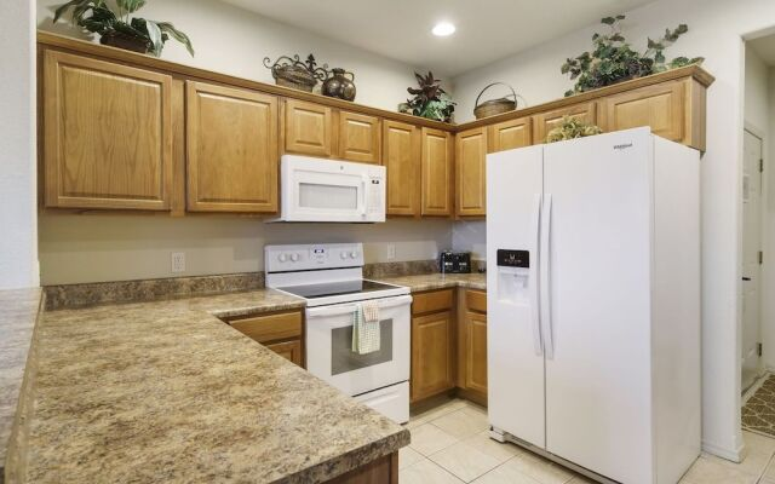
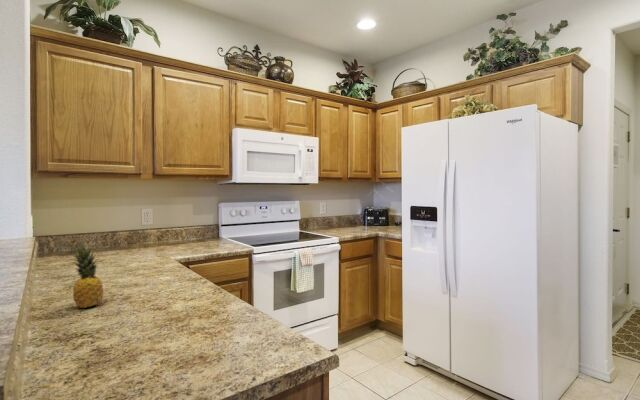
+ fruit (88, 274)
